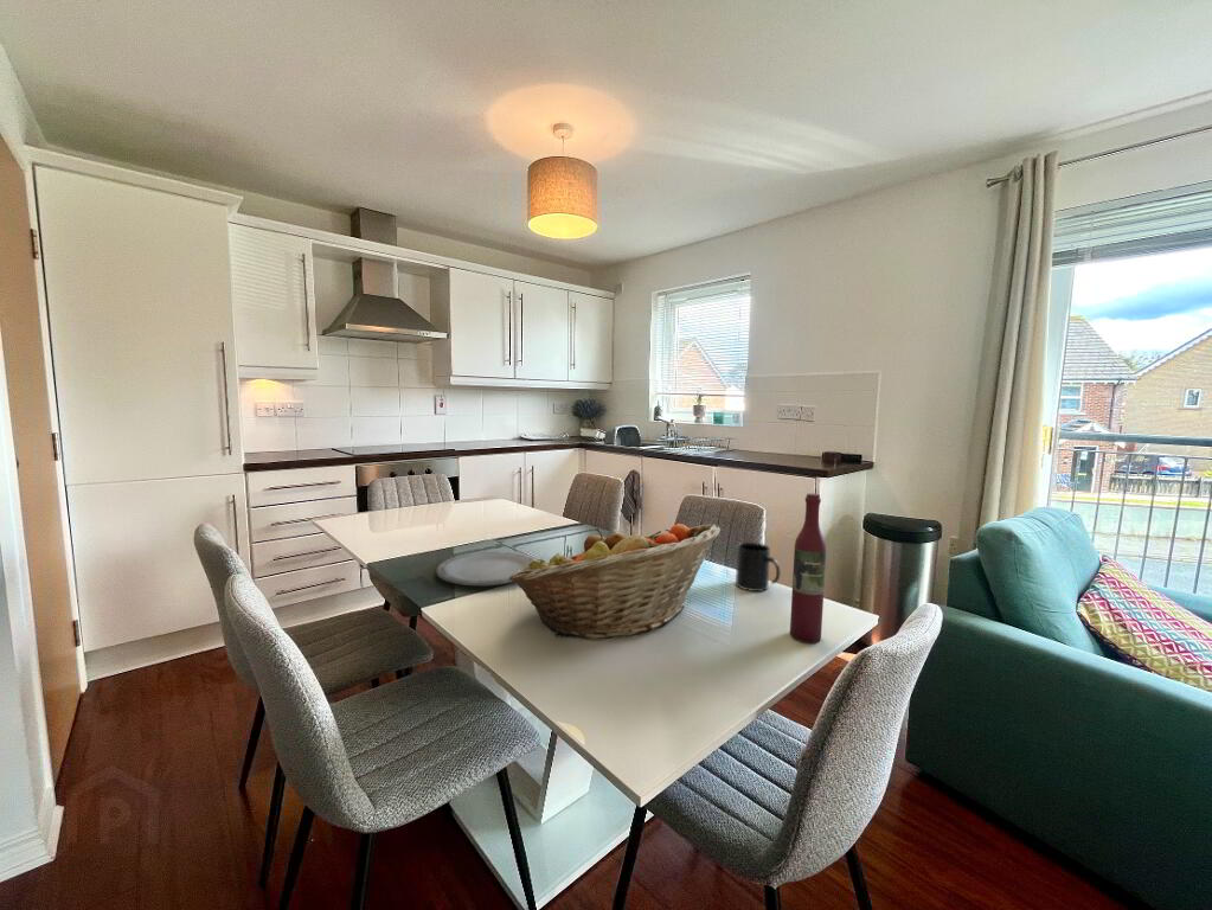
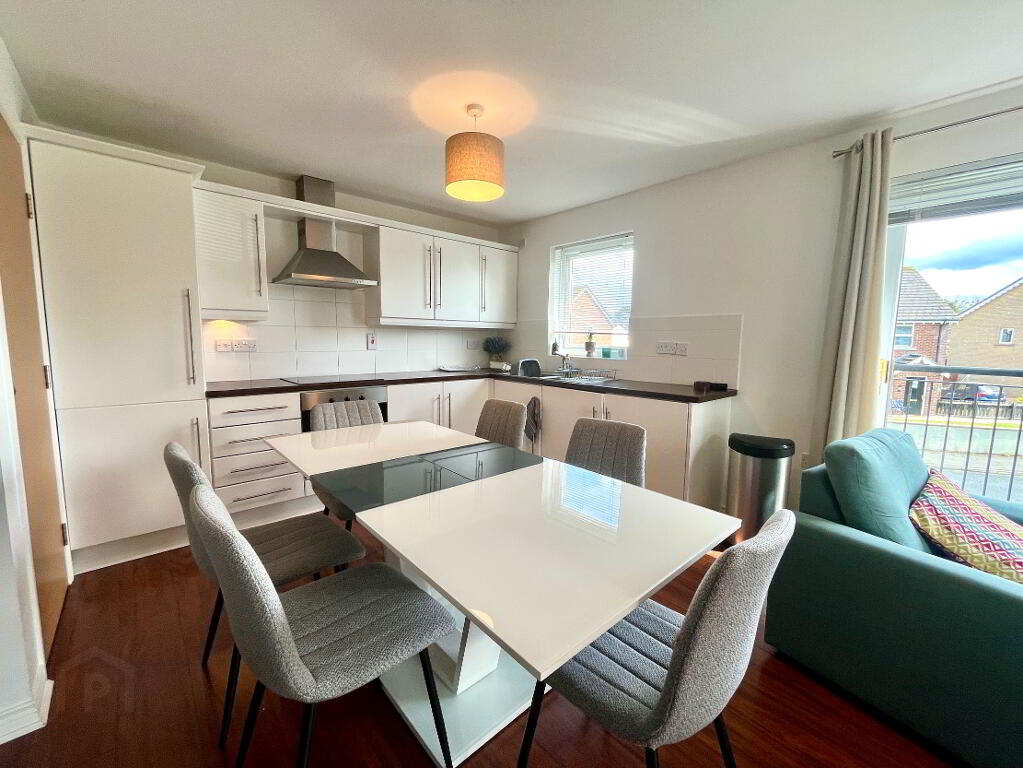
- fruit basket (620, 568)
- plate (489, 568)
- wine bottle (809, 566)
- mug (758, 568)
